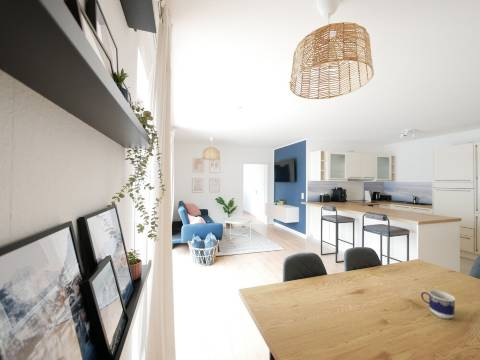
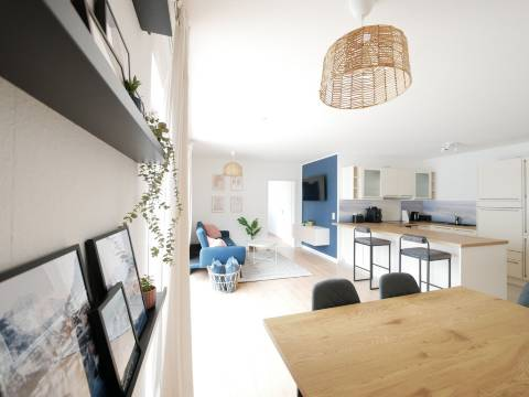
- cup (437, 303)
